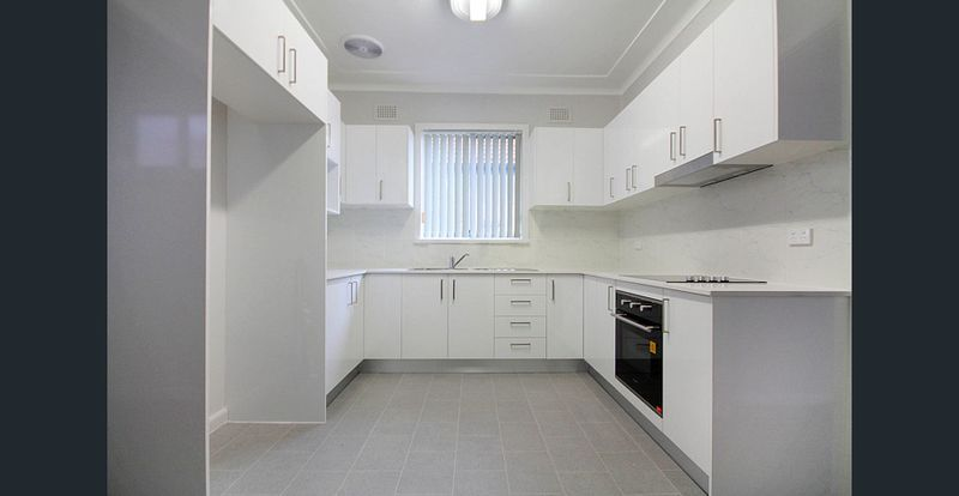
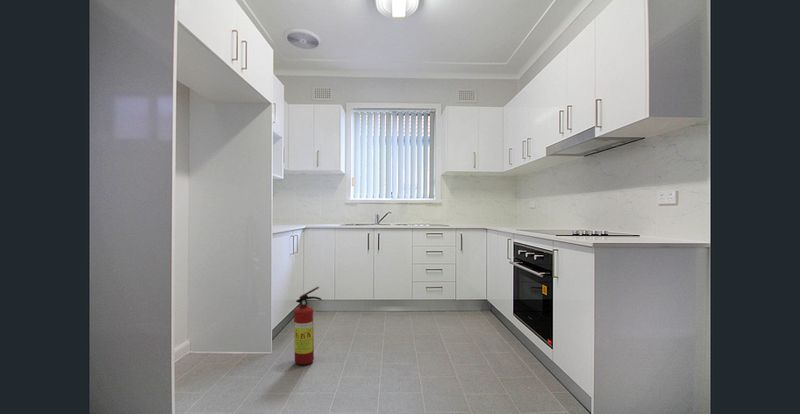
+ fire extinguisher (307, 324)
